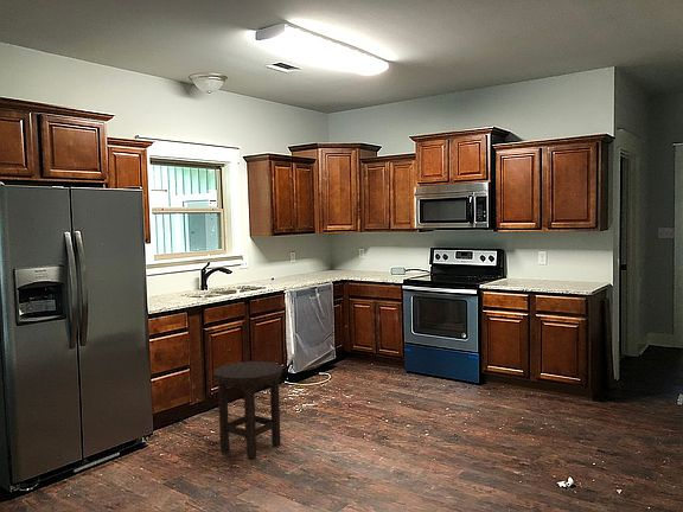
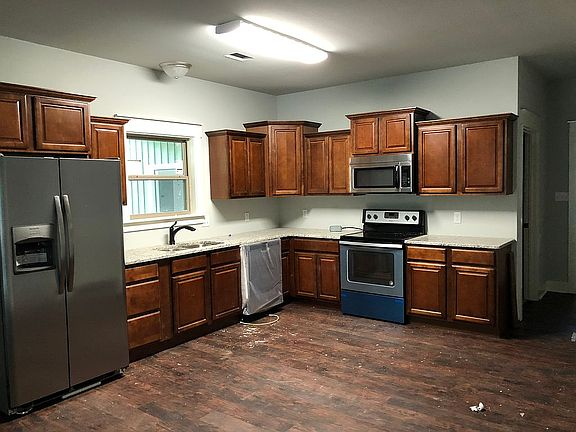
- stool (249, 408)
